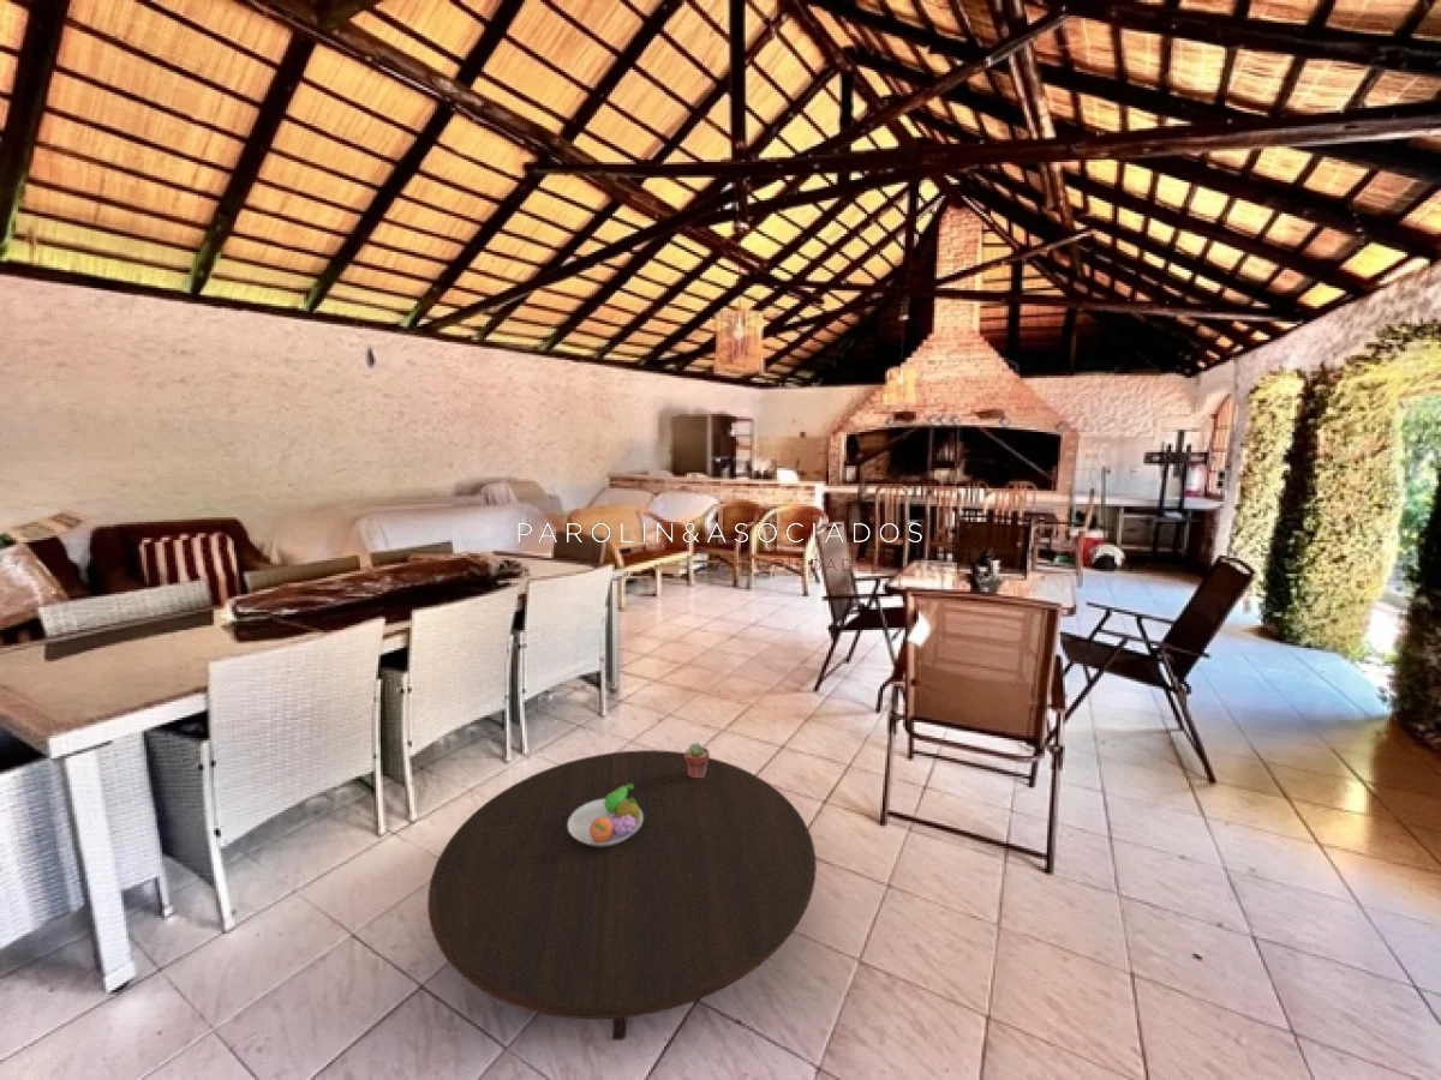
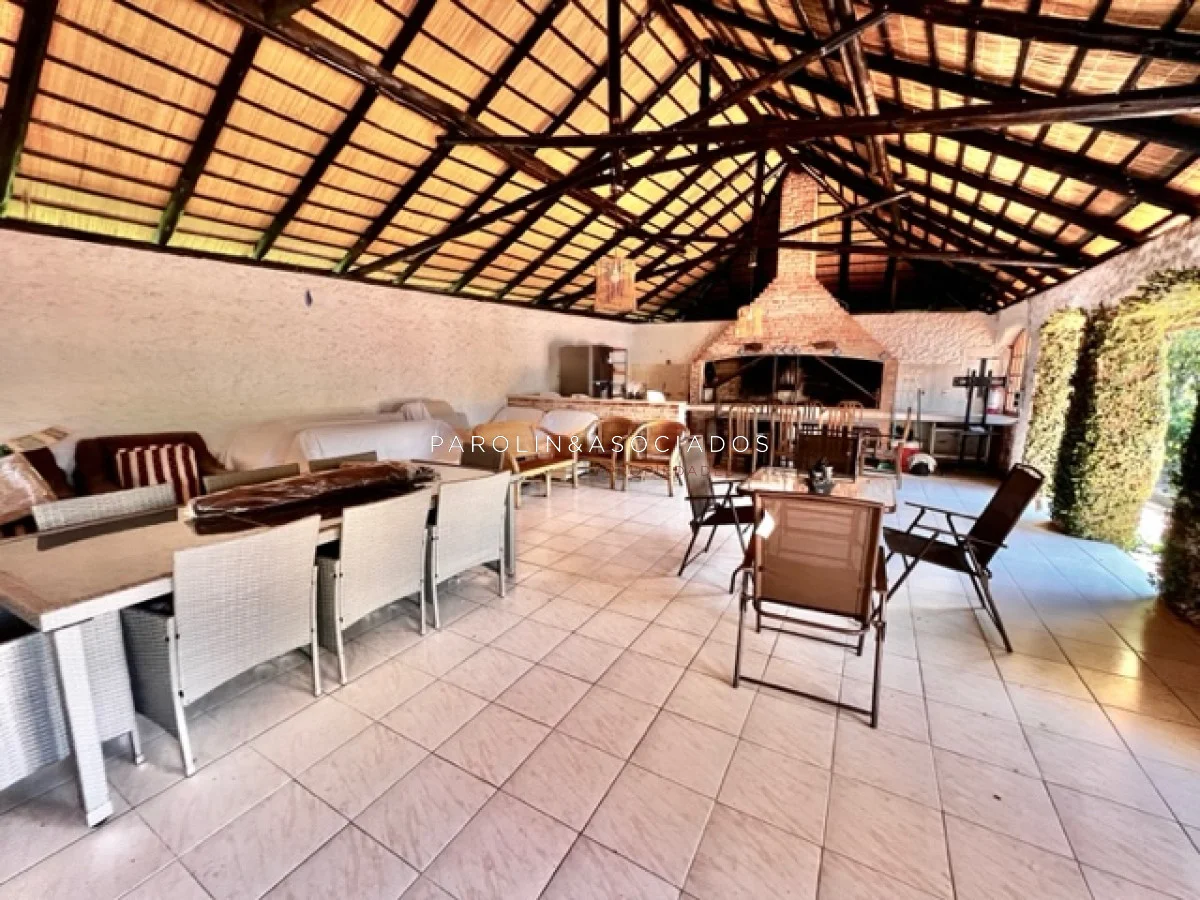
- fruit bowl (608, 811)
- potted succulent (696, 757)
- table (632, 877)
